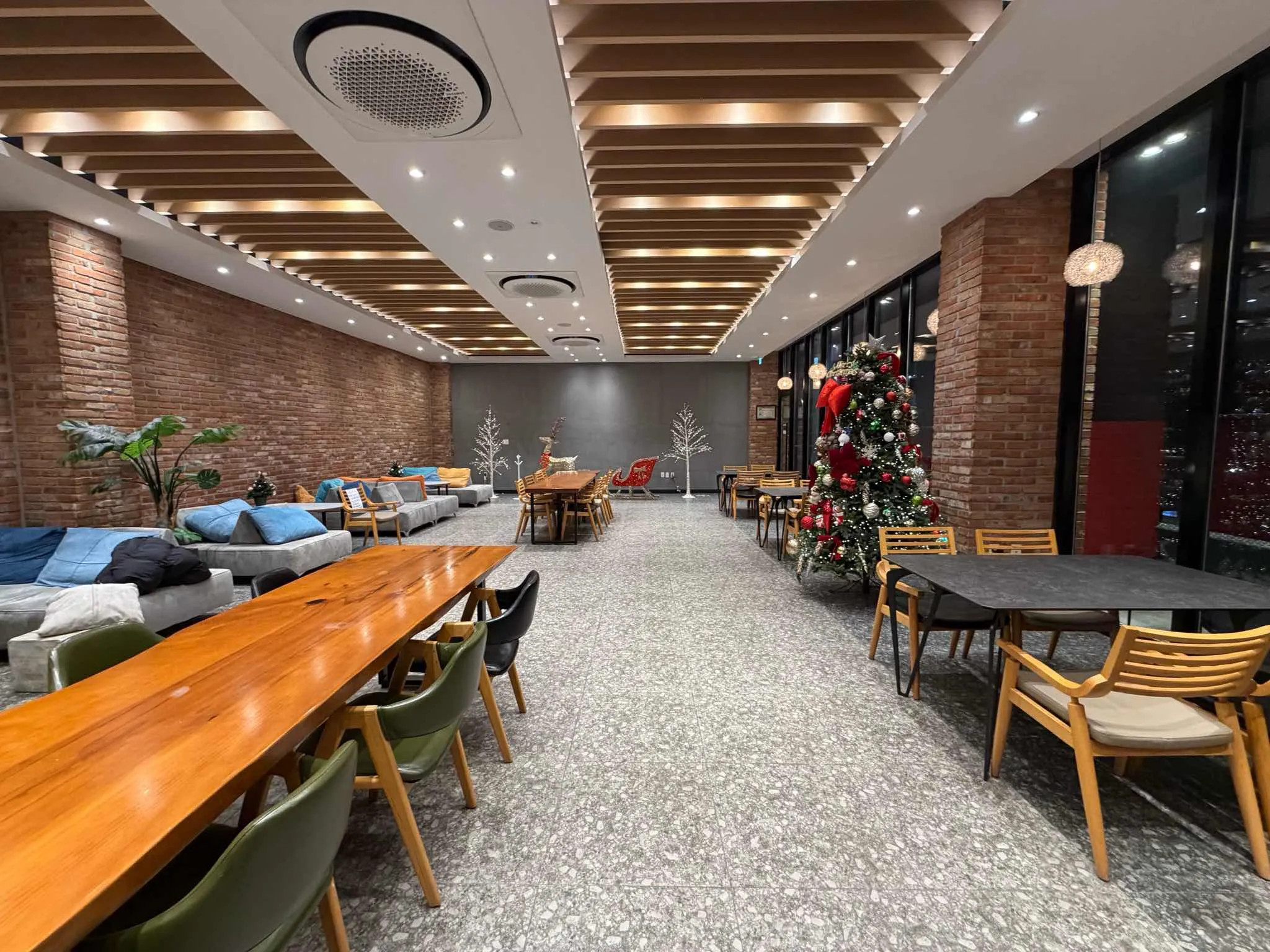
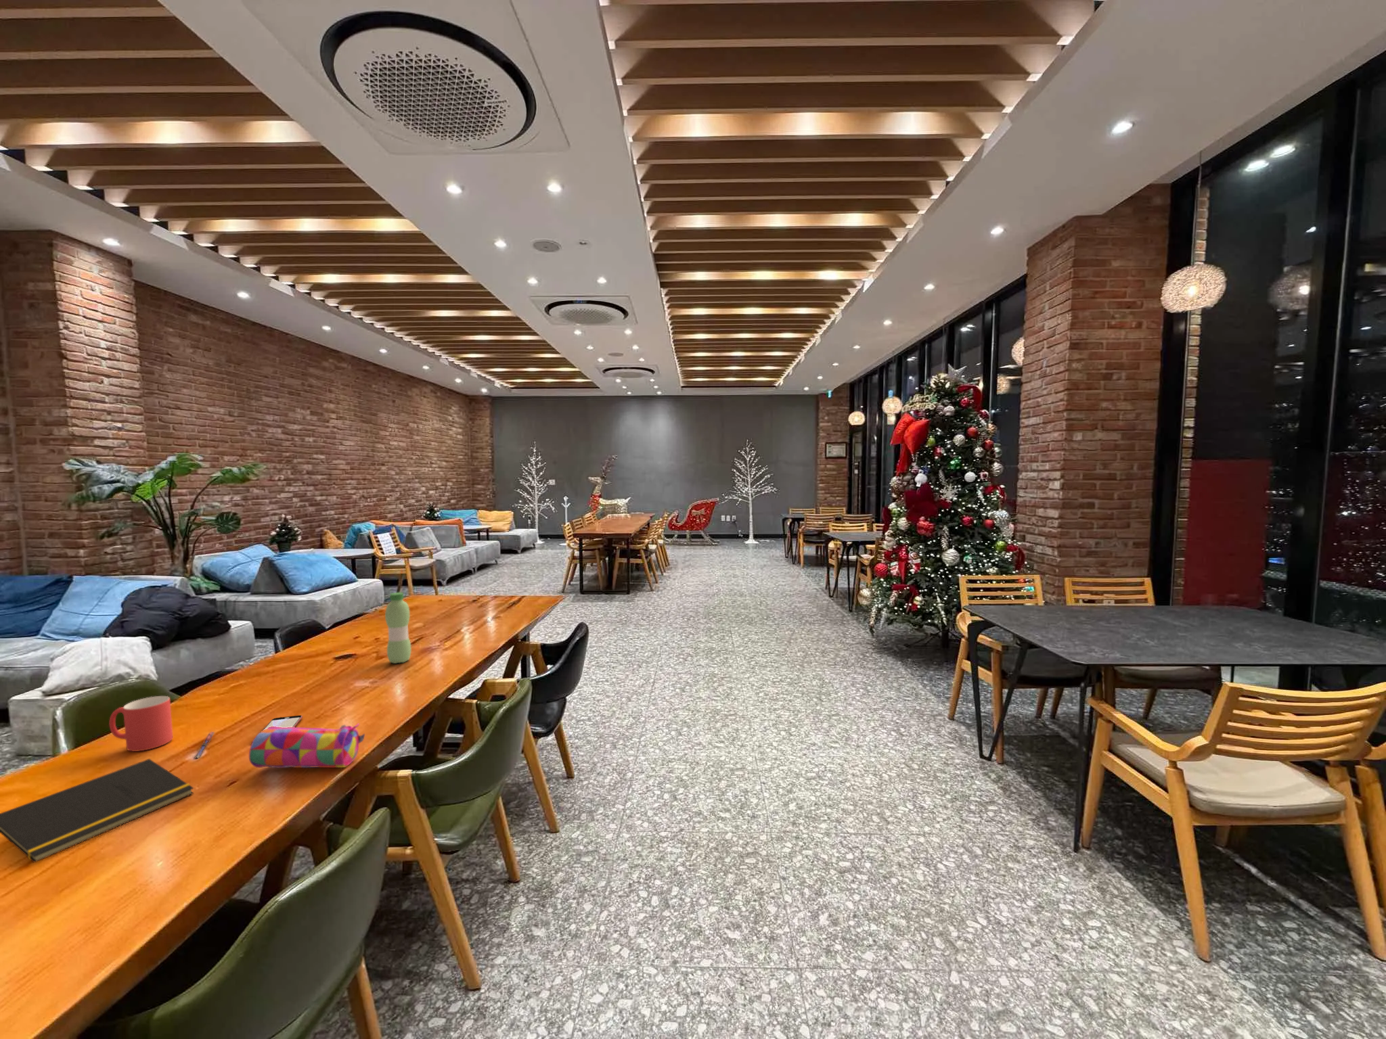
+ pen (204, 744)
+ water bottle (398, 628)
+ mug (140, 724)
+ pencil case (308, 745)
+ smartphone (278, 727)
+ notepad (98, 804)
